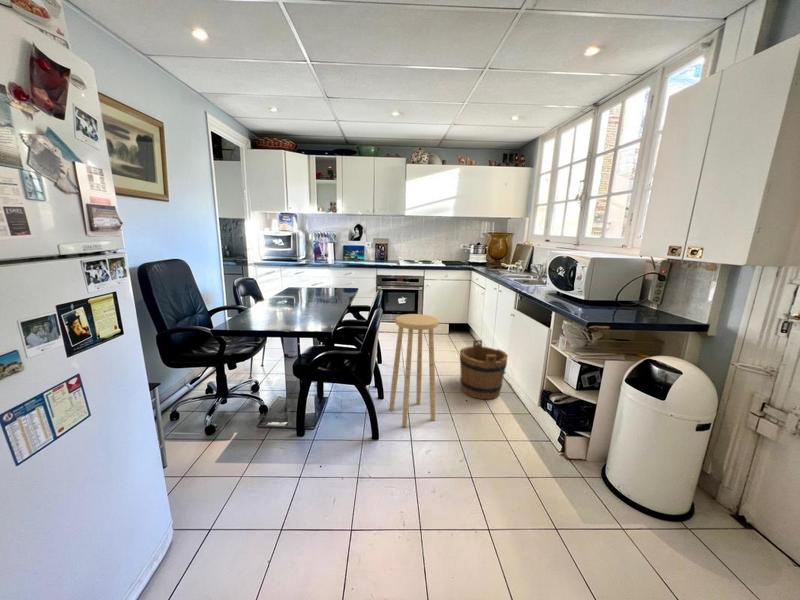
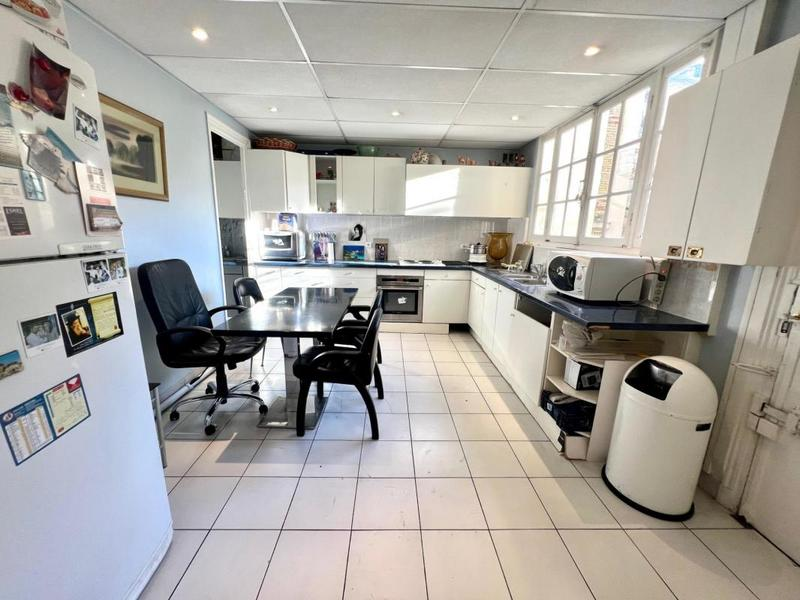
- bucket (482, 368)
- stool (417, 368)
